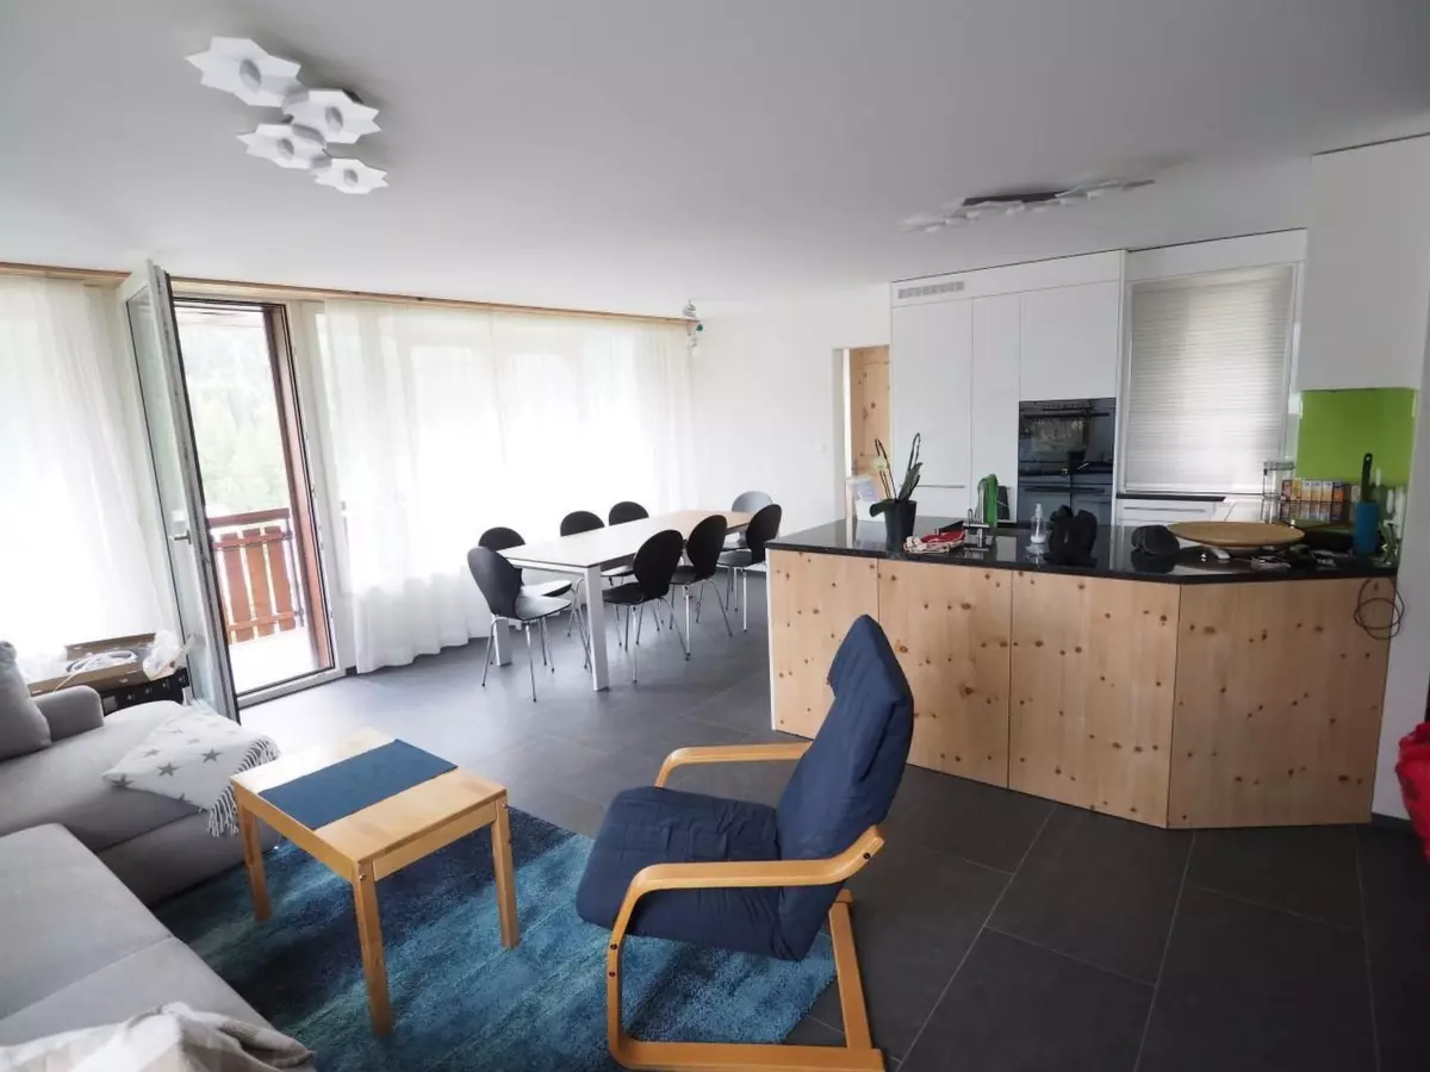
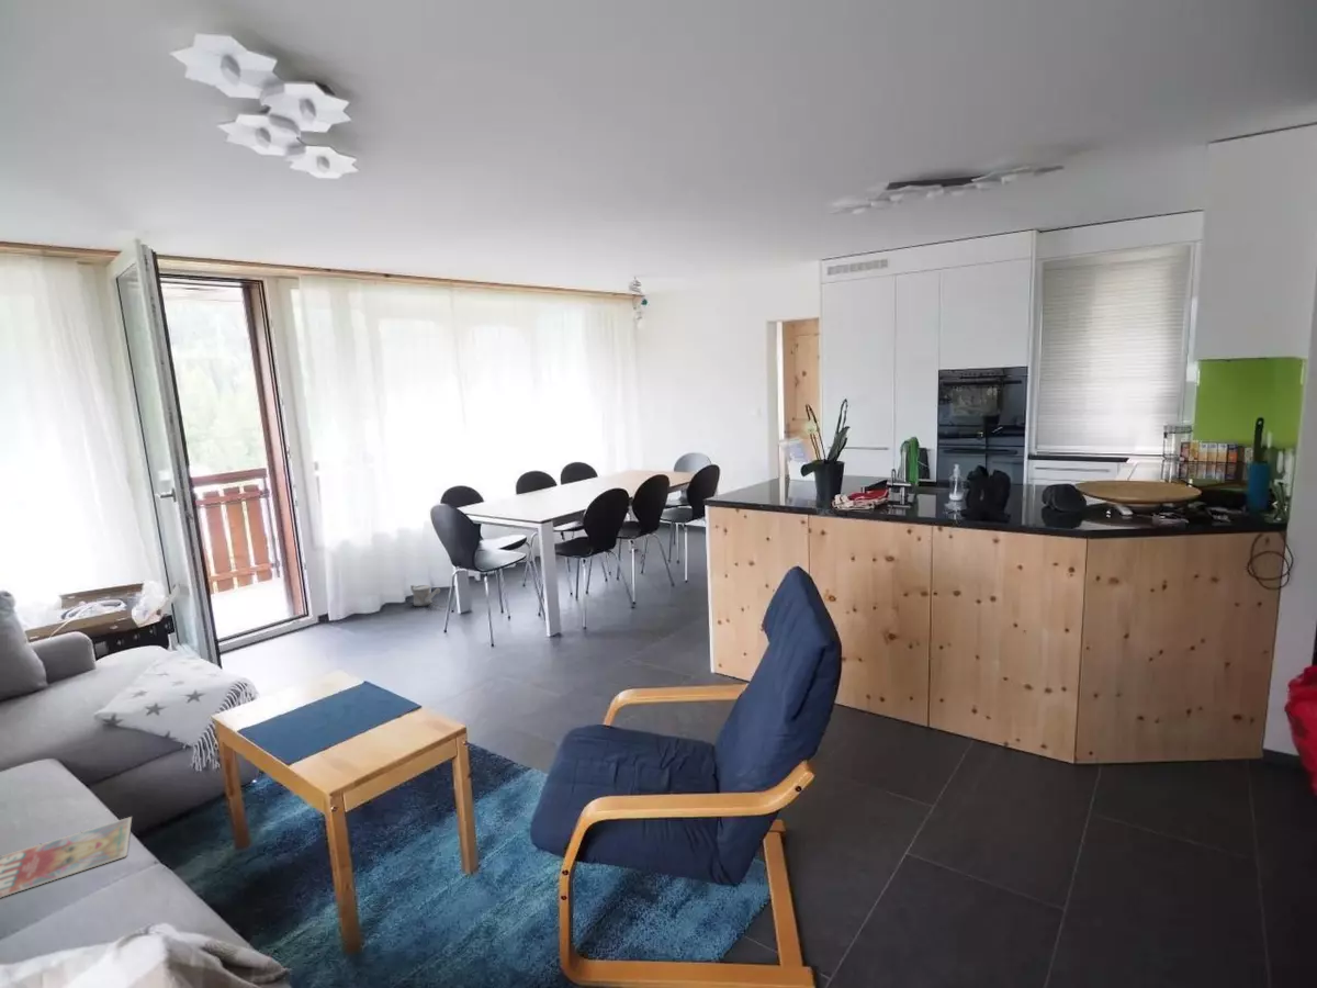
+ watering can (425, 594)
+ magazine (60, 856)
